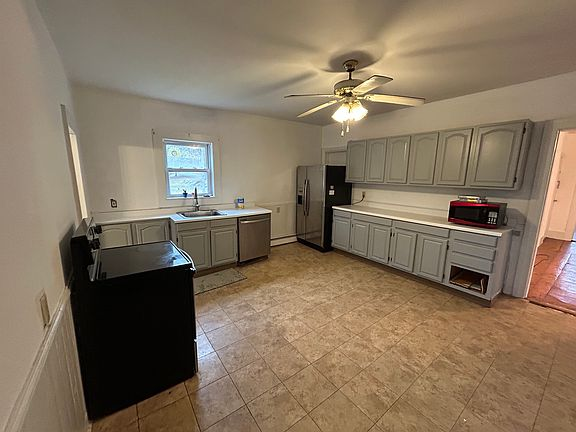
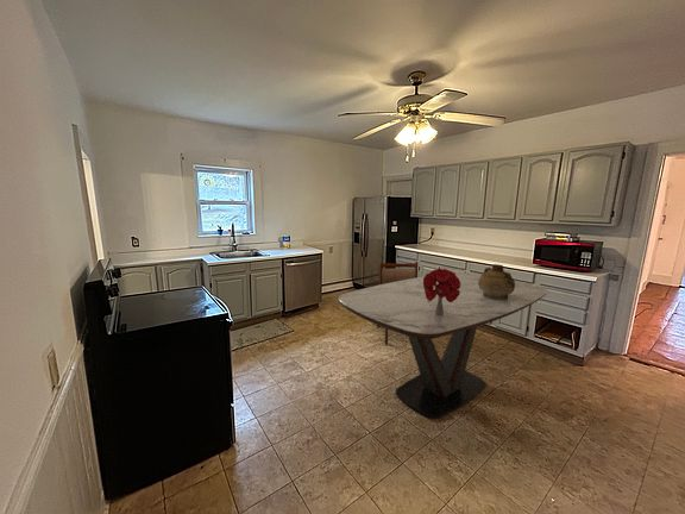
+ dining table (448, 341)
+ dining chair (396, 281)
+ ceramic jug (496, 280)
+ bouquet (439, 290)
